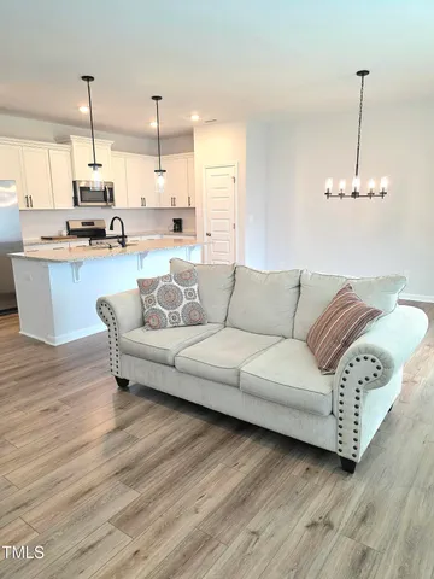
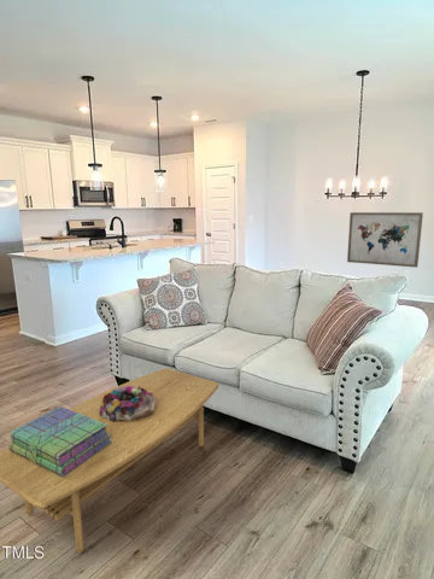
+ wall art (382, 239)
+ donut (128, 399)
+ stack of books (60, 437)
+ coffee table (123, 446)
